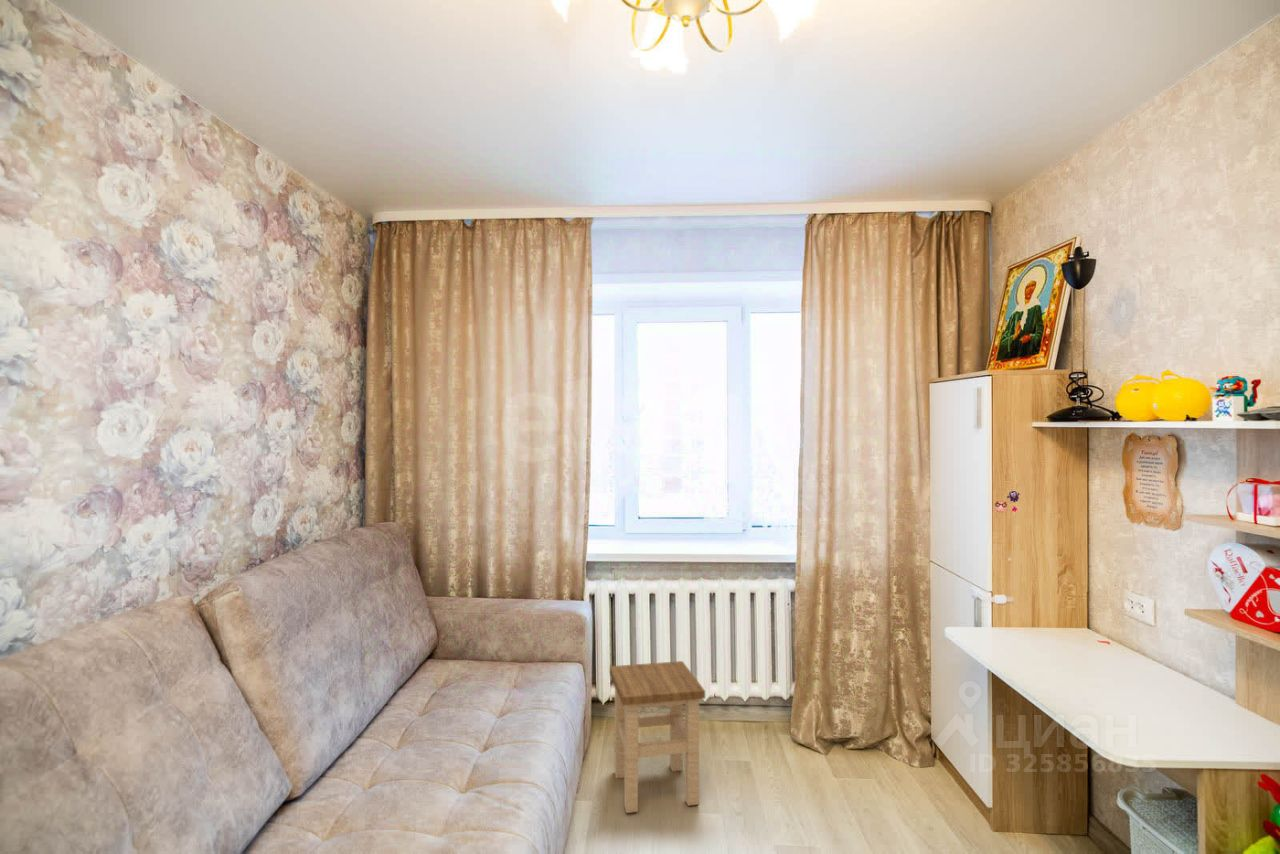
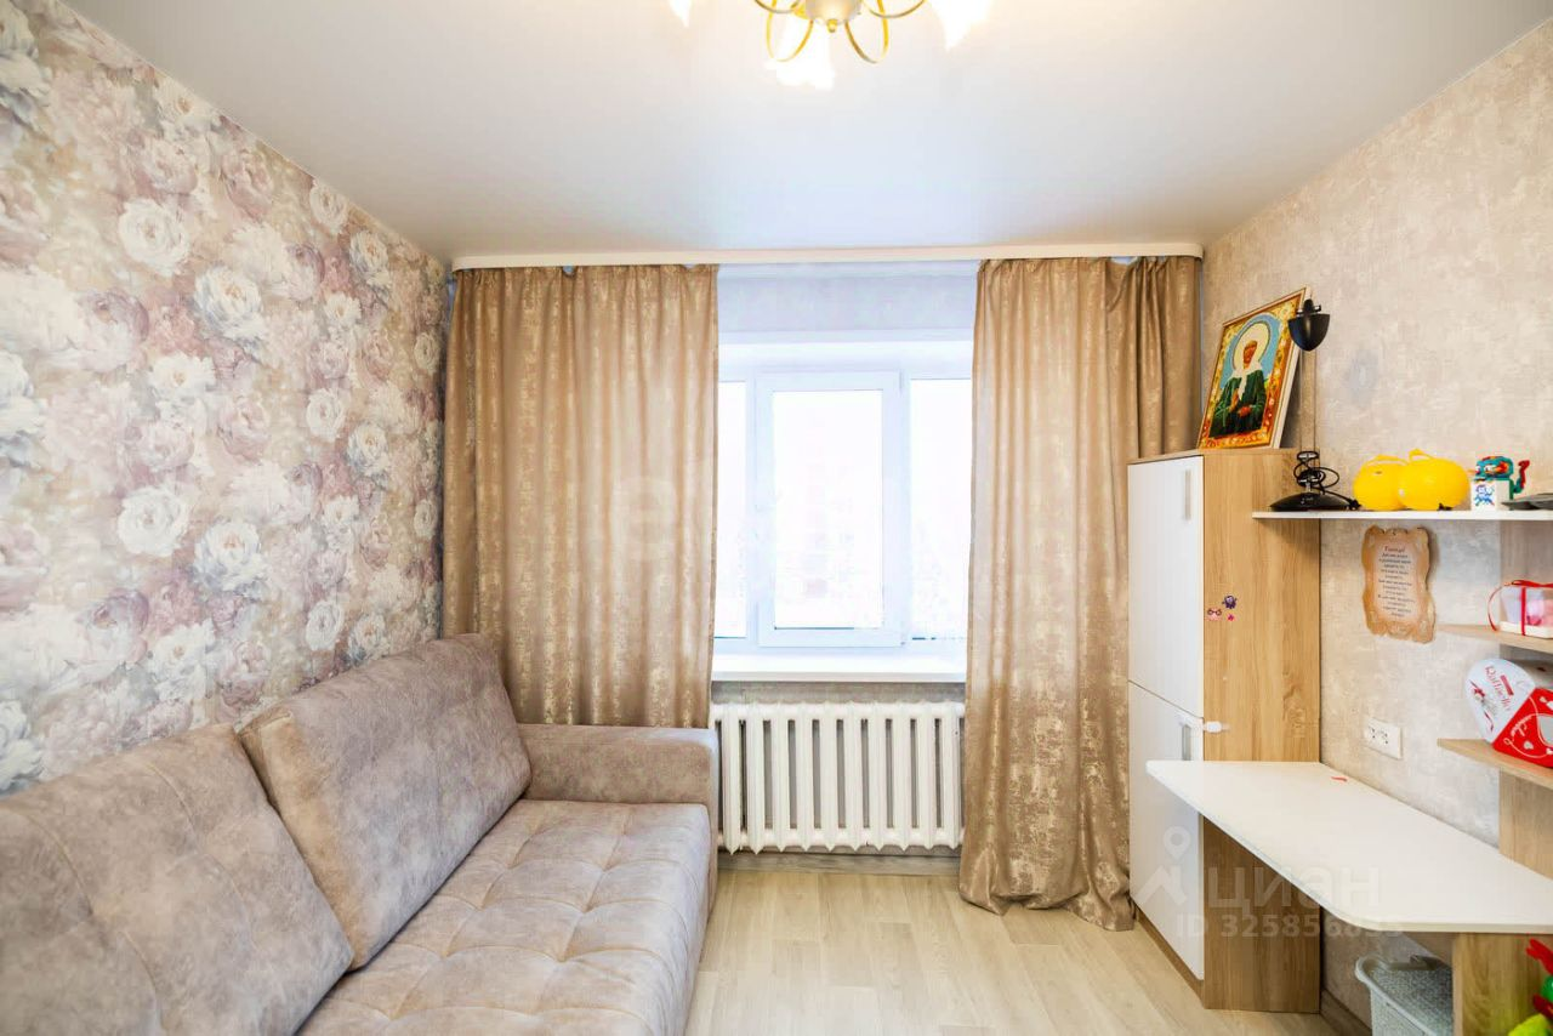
- stool (654, 725)
